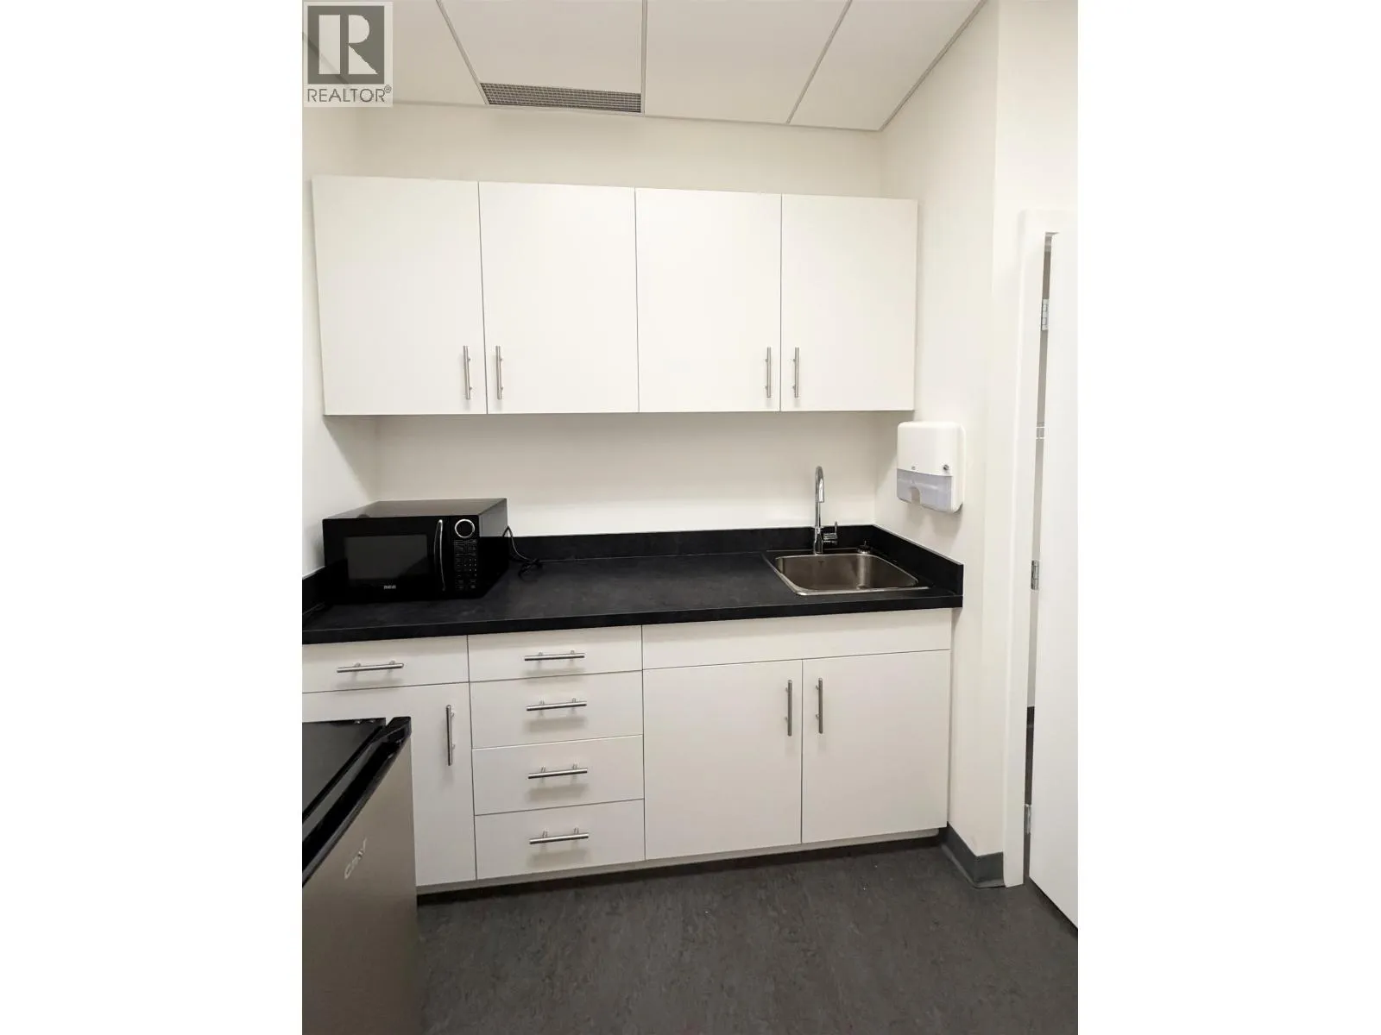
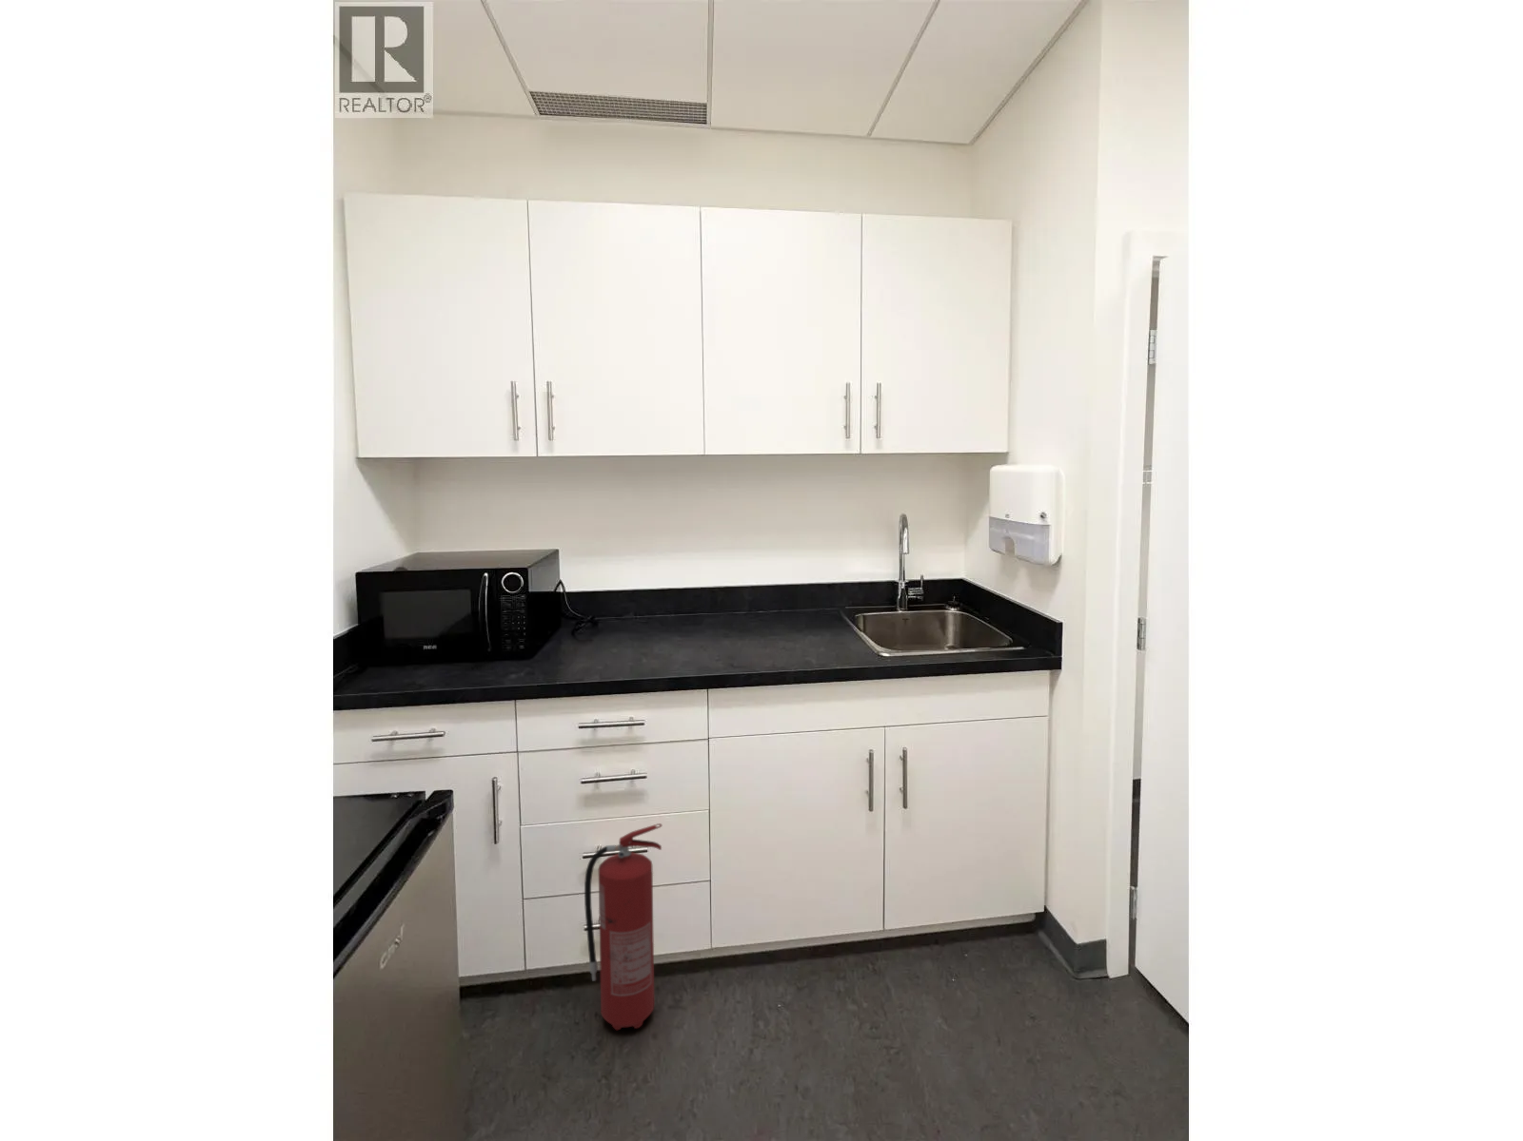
+ fire extinguisher (625, 923)
